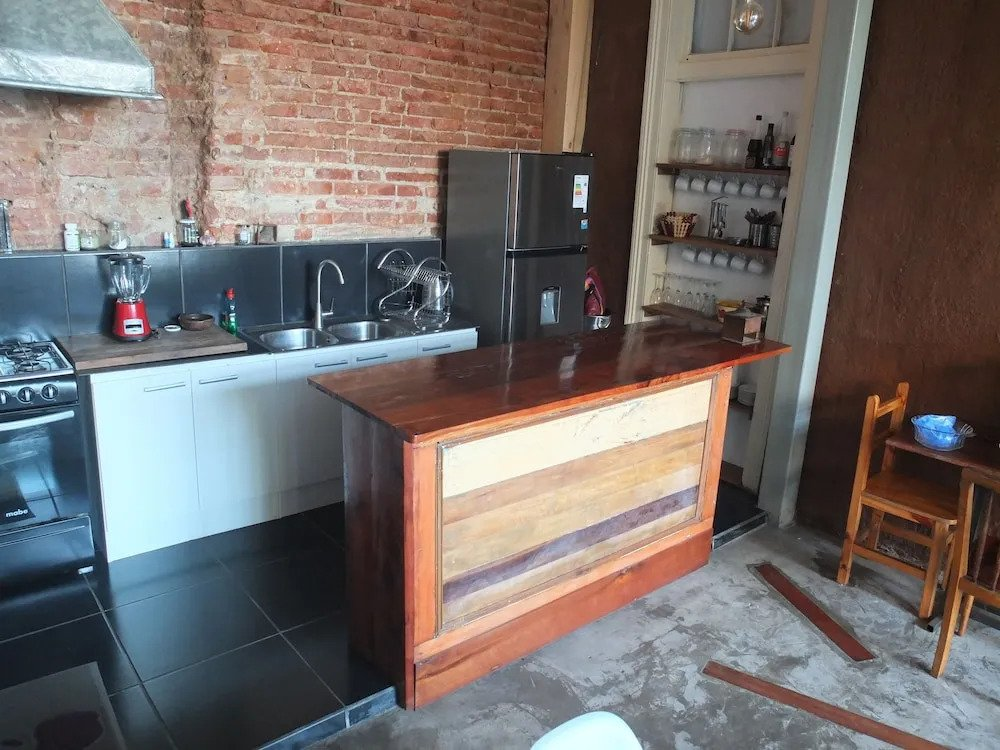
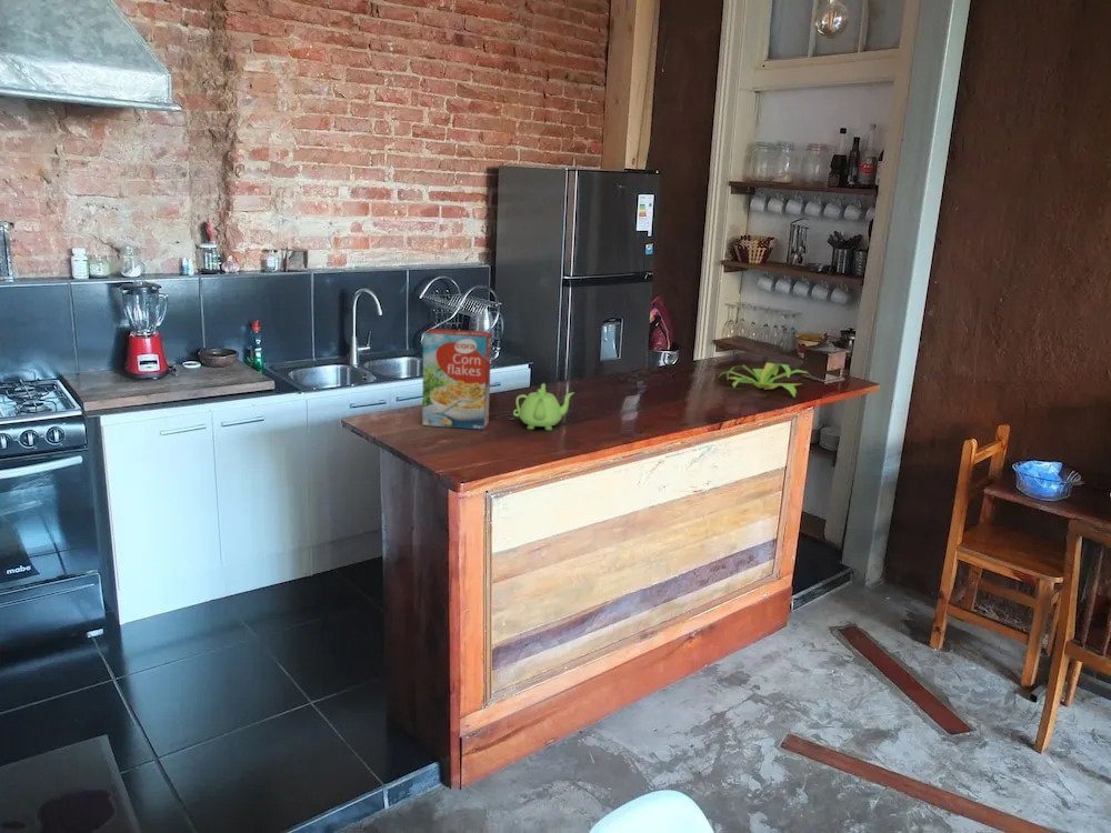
+ teapot (543, 408)
+ cereal box (457, 378)
+ plant (762, 373)
